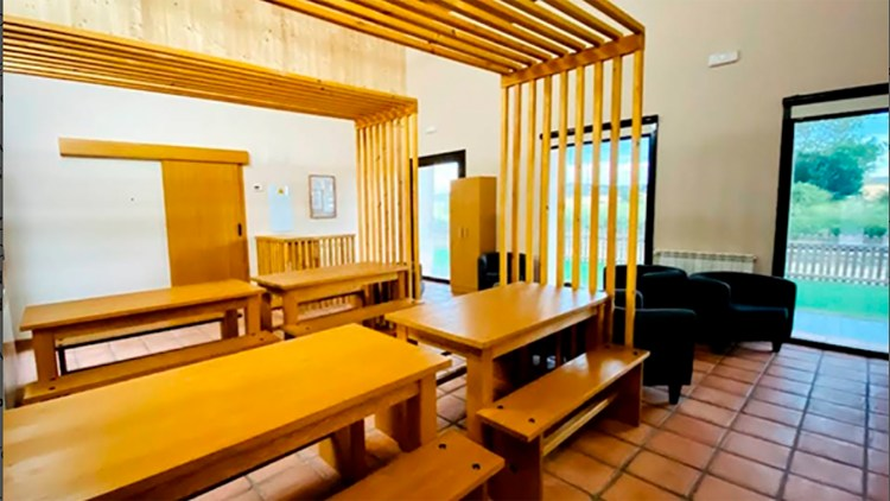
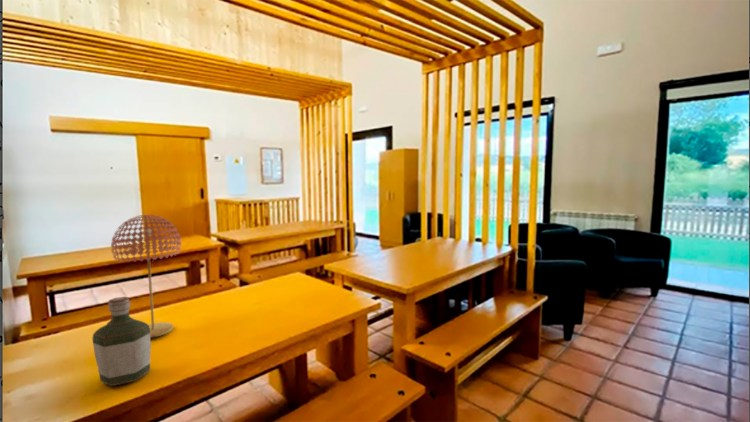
+ bottle (122, 338)
+ table lamp (149, 274)
